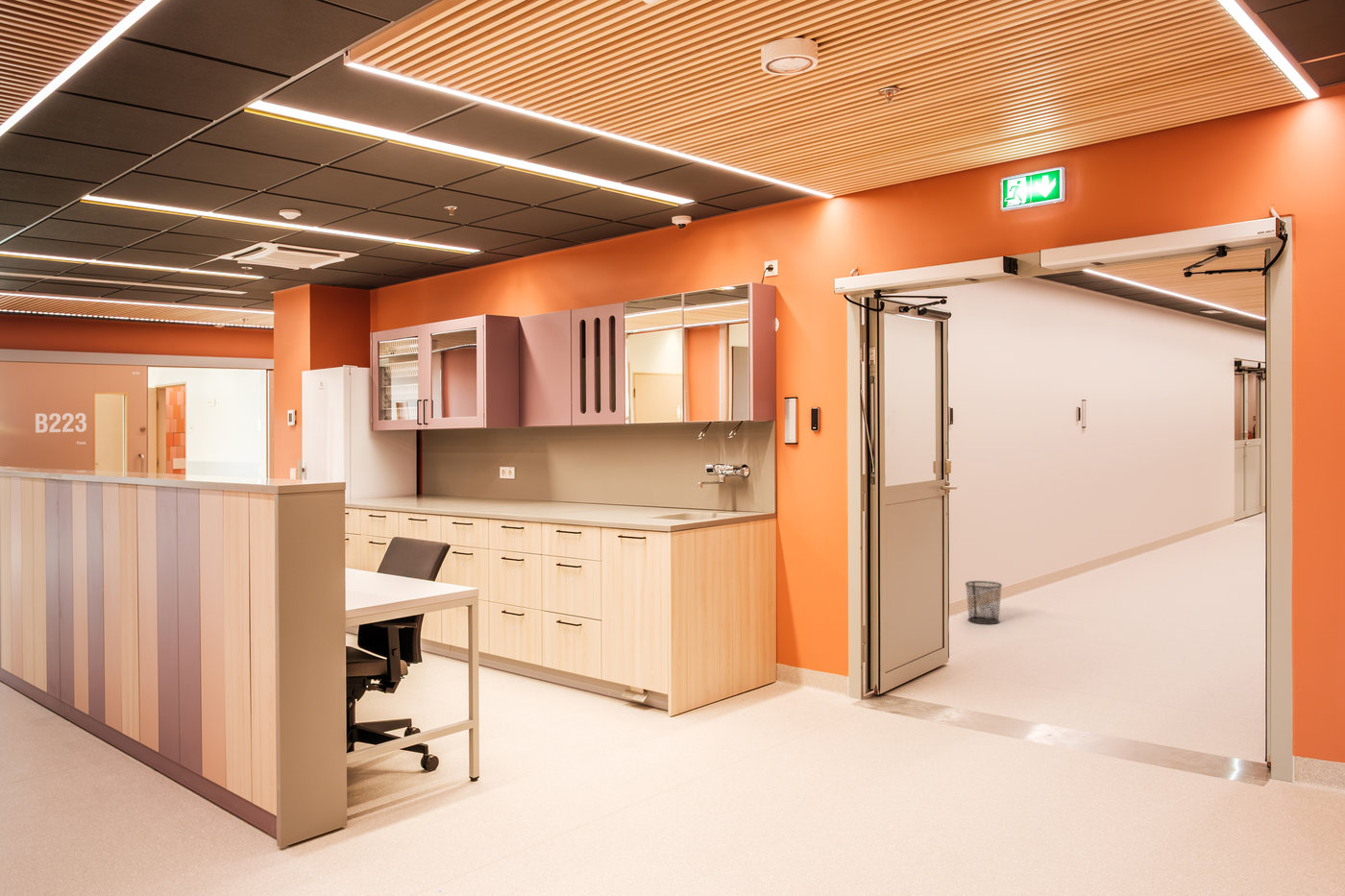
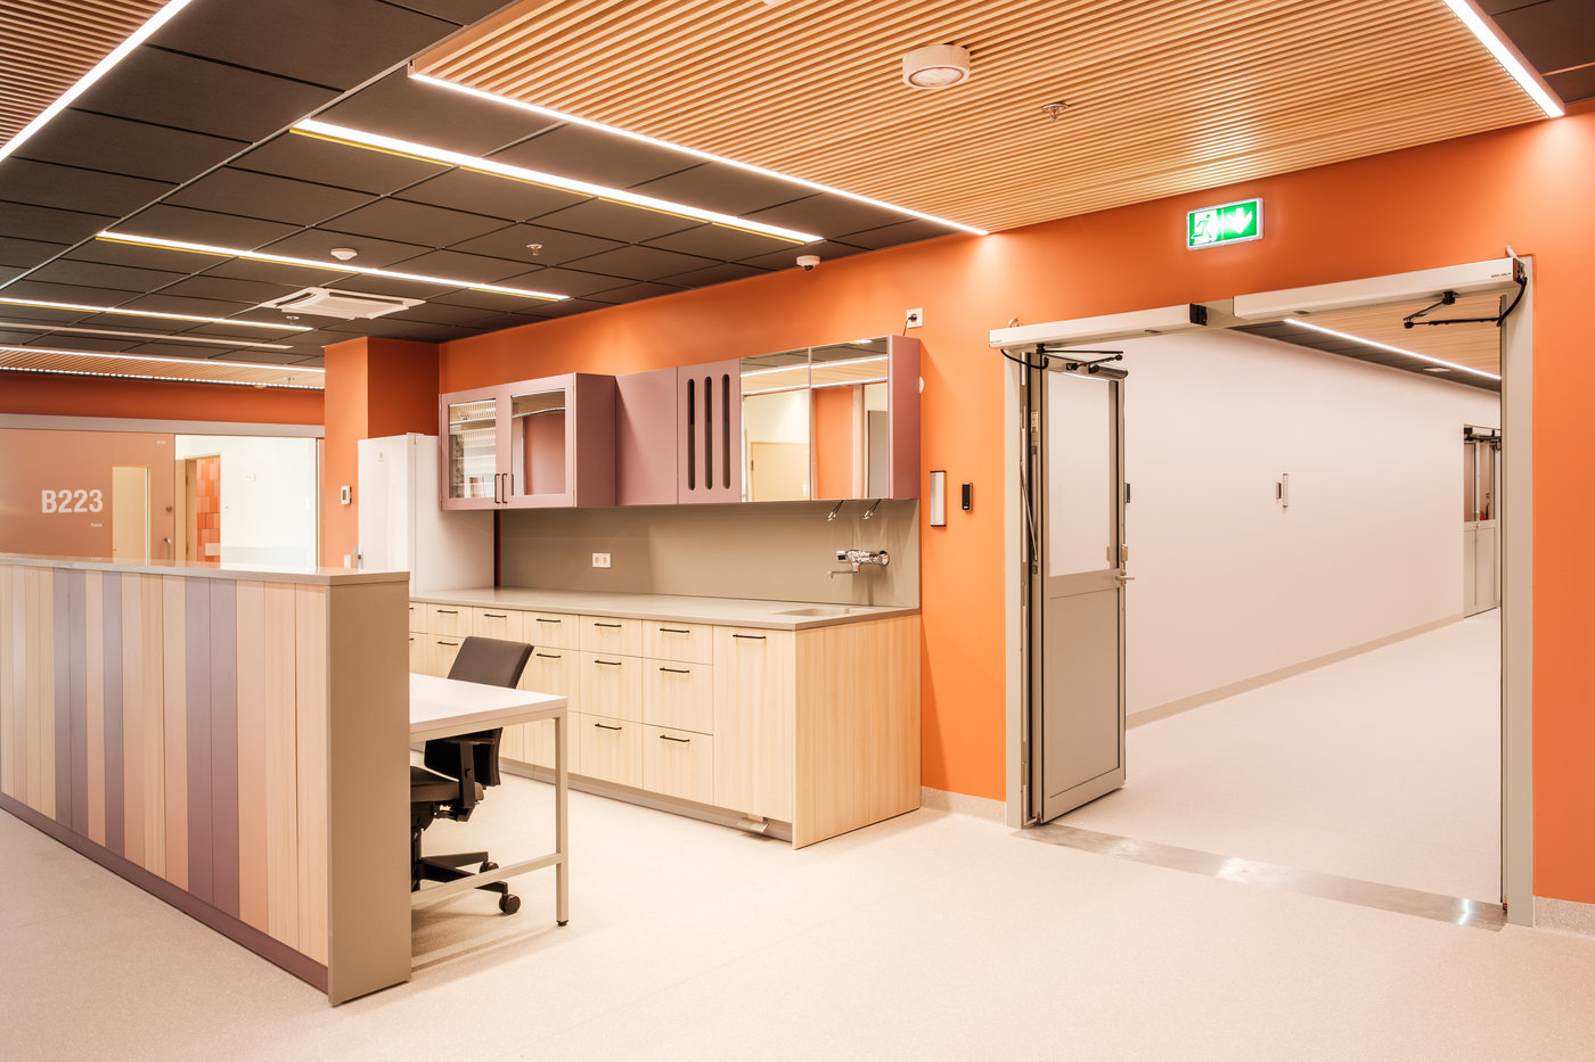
- waste bin (984, 602)
